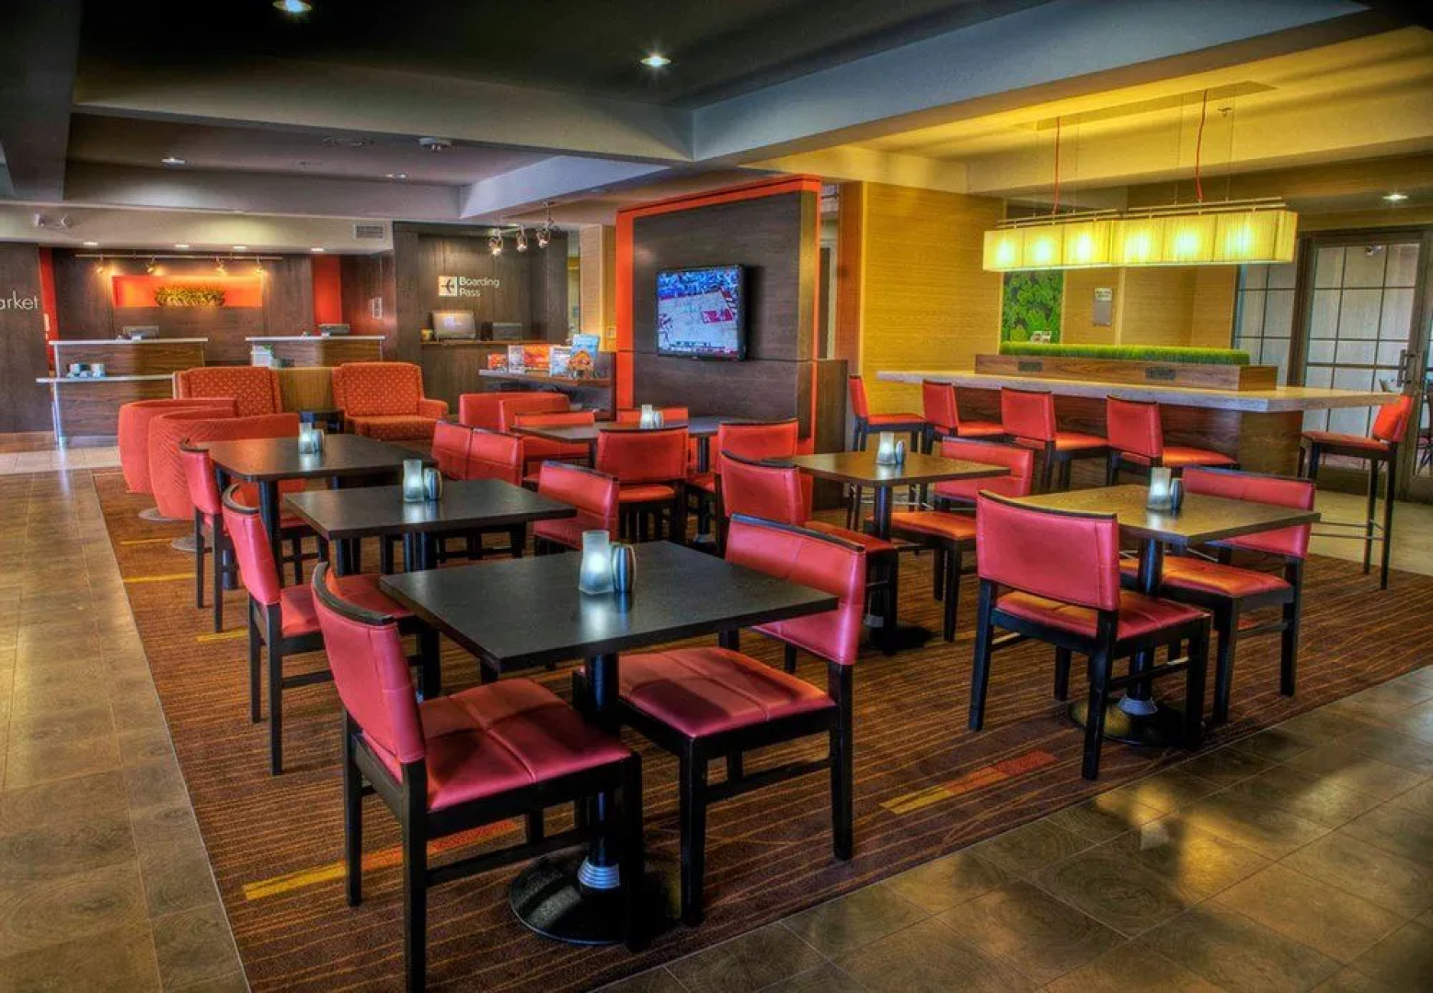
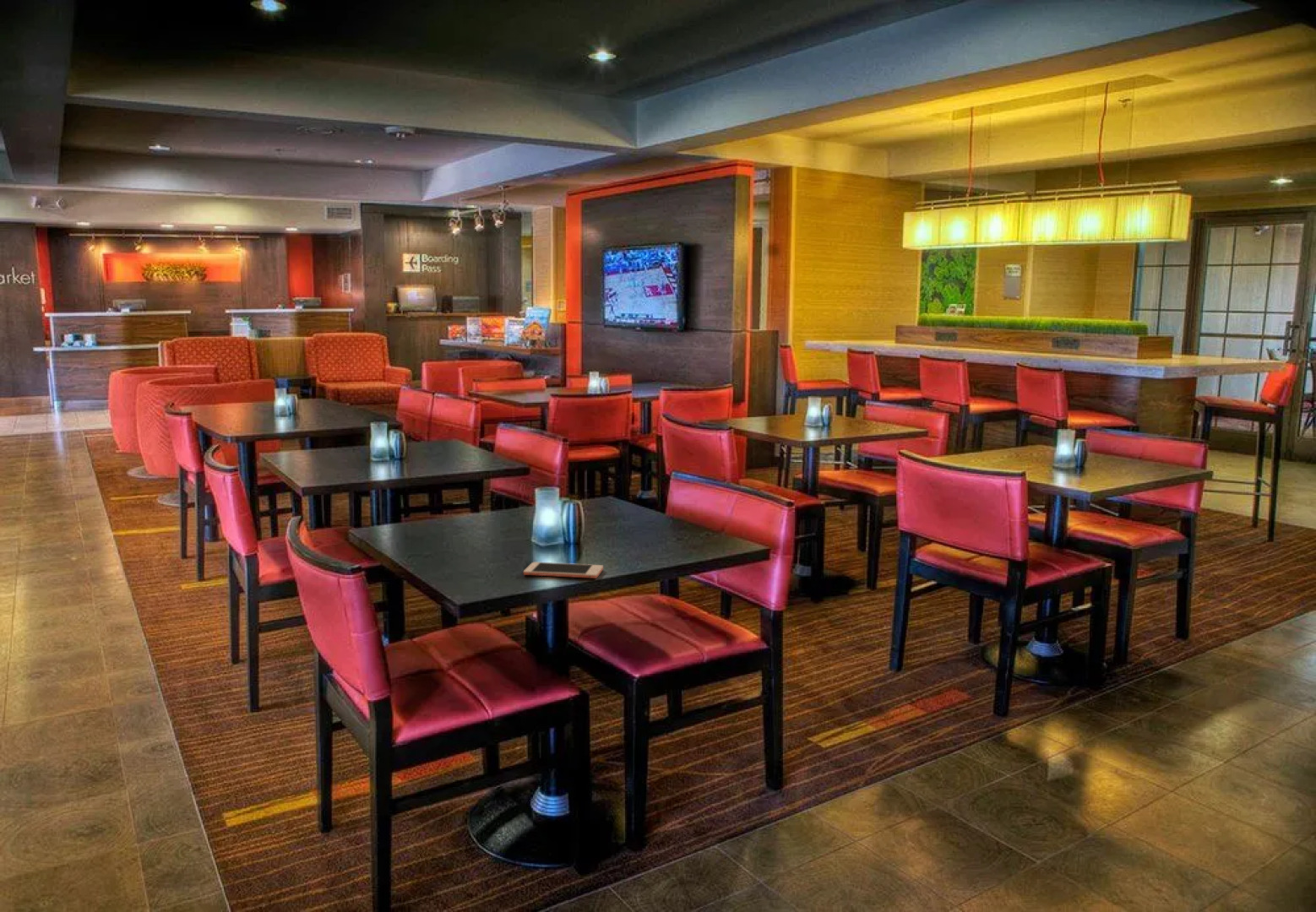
+ cell phone (563, 570)
